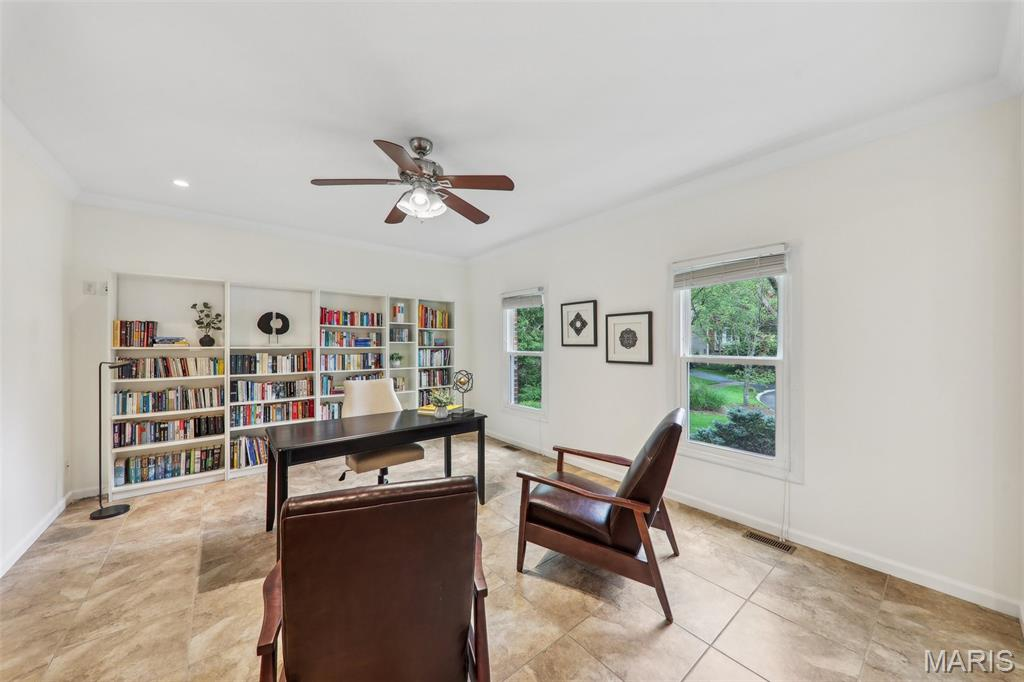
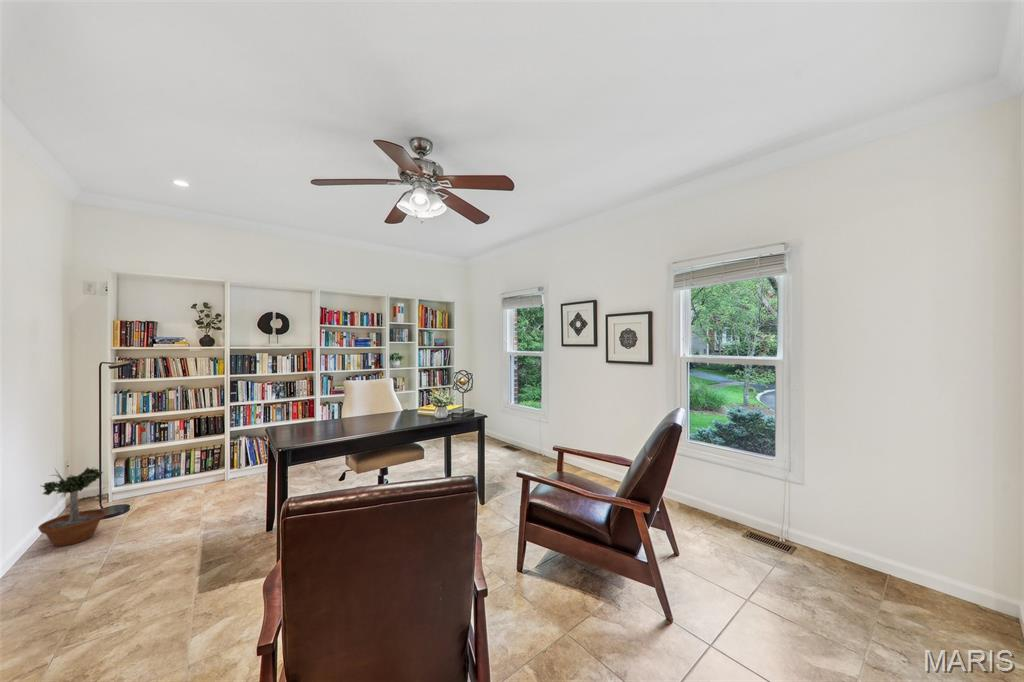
+ potted tree (73, 502)
